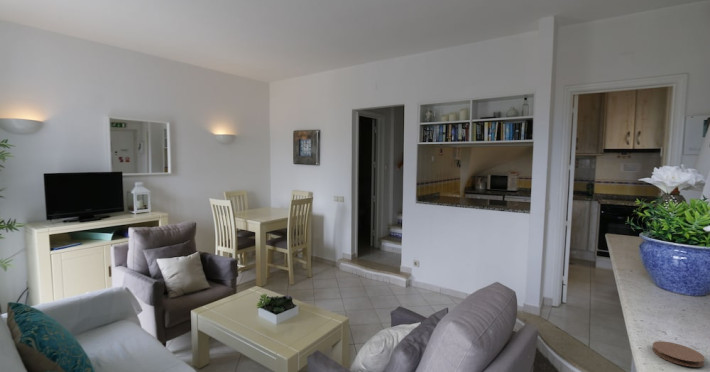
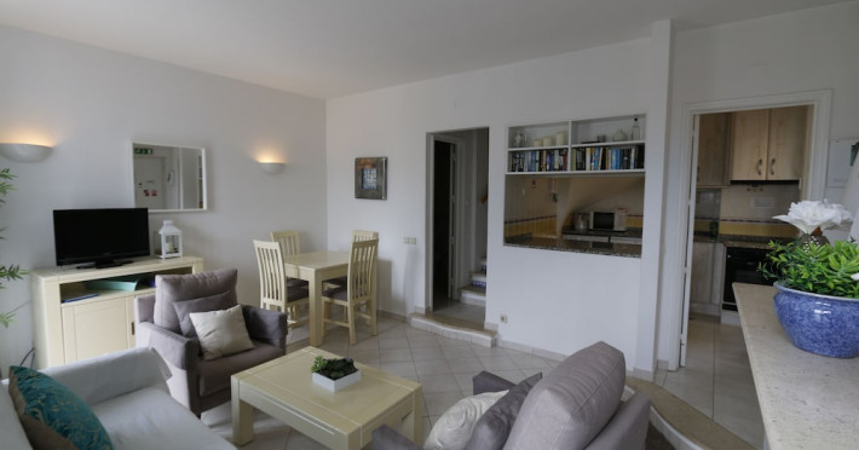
- coaster (677, 353)
